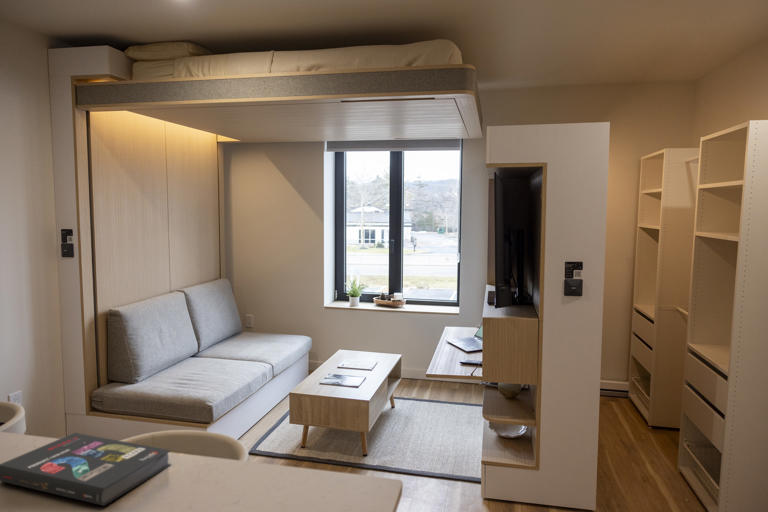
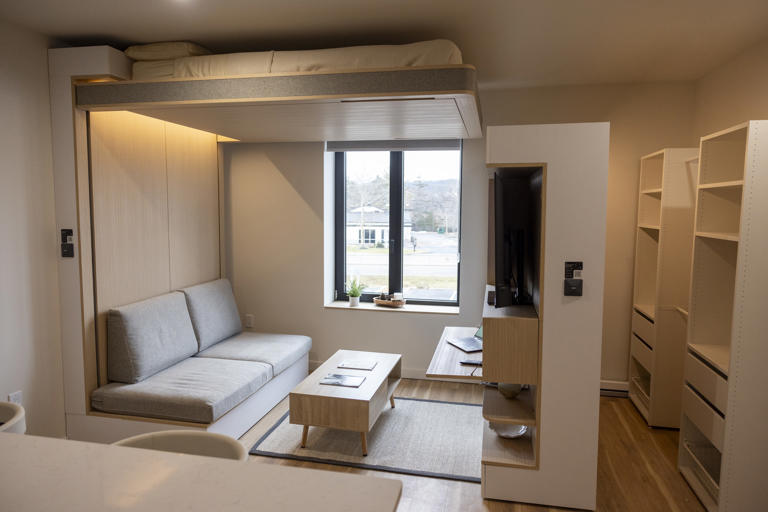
- book (86, 465)
